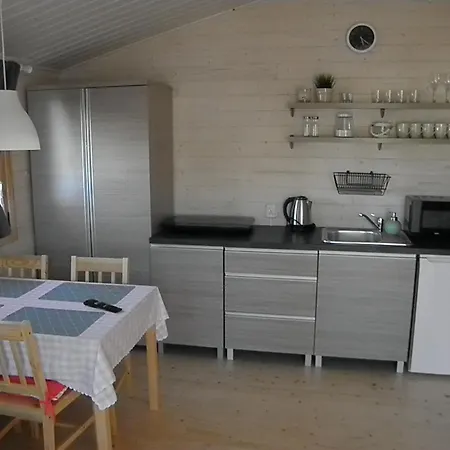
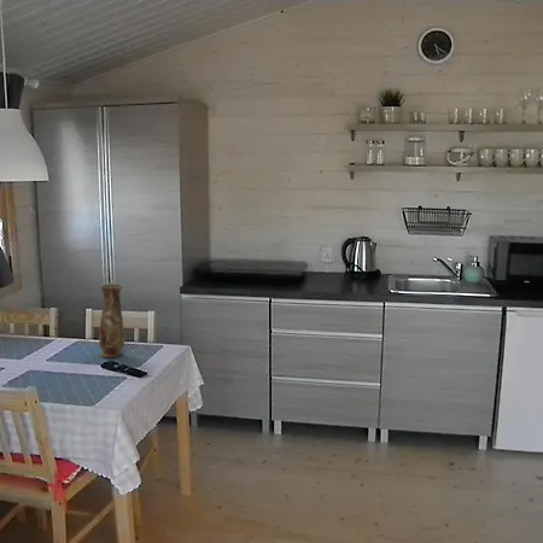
+ vase (111, 320)
